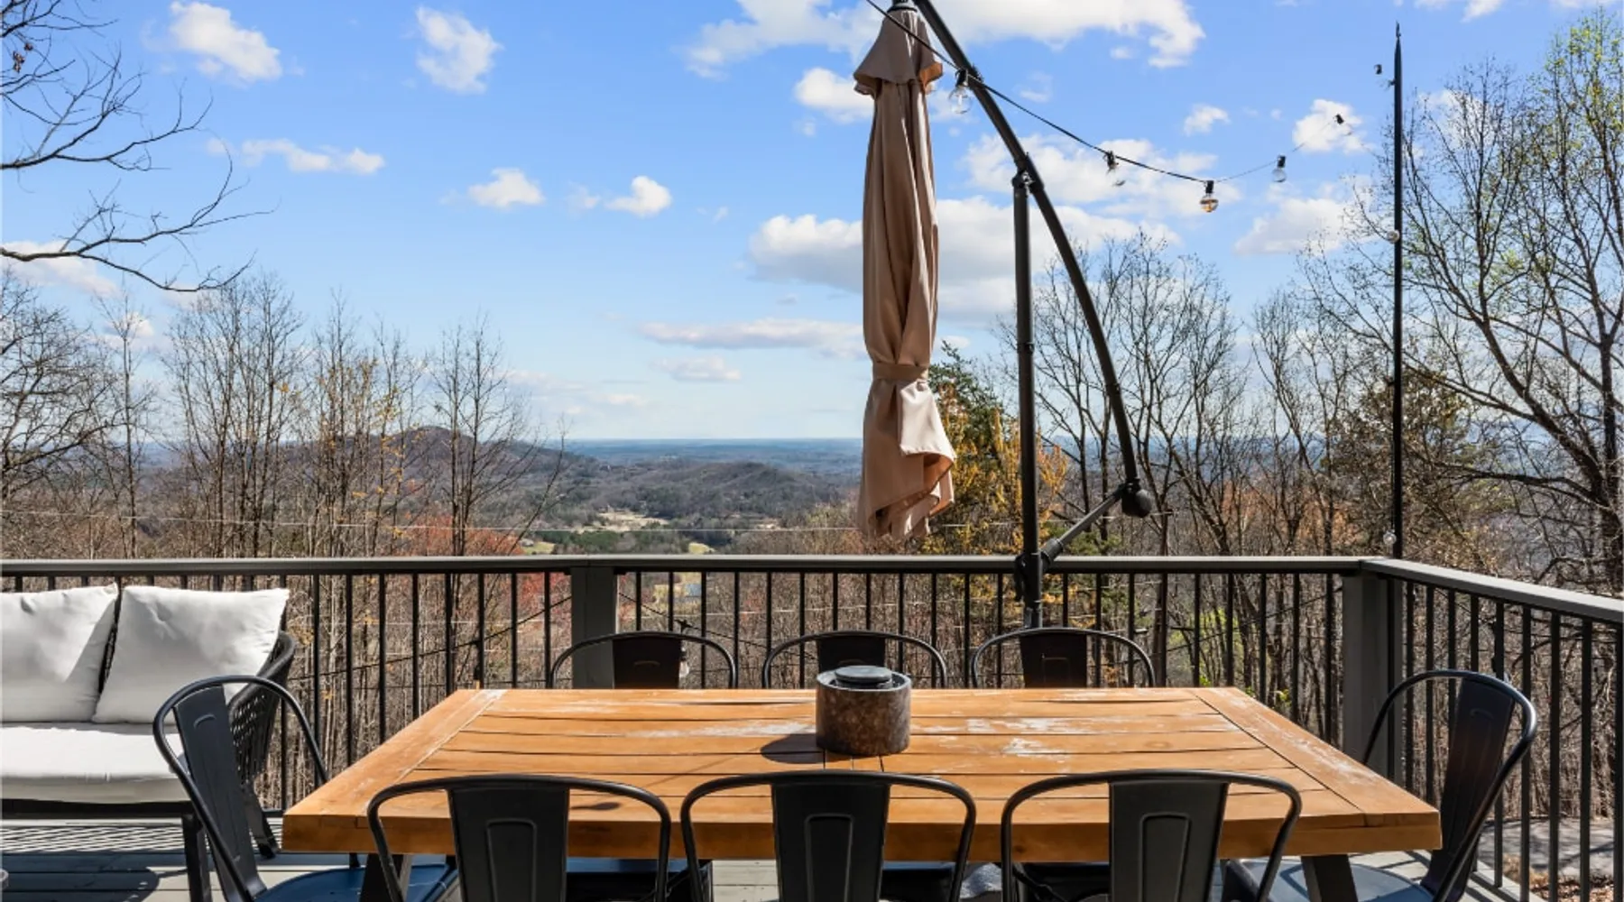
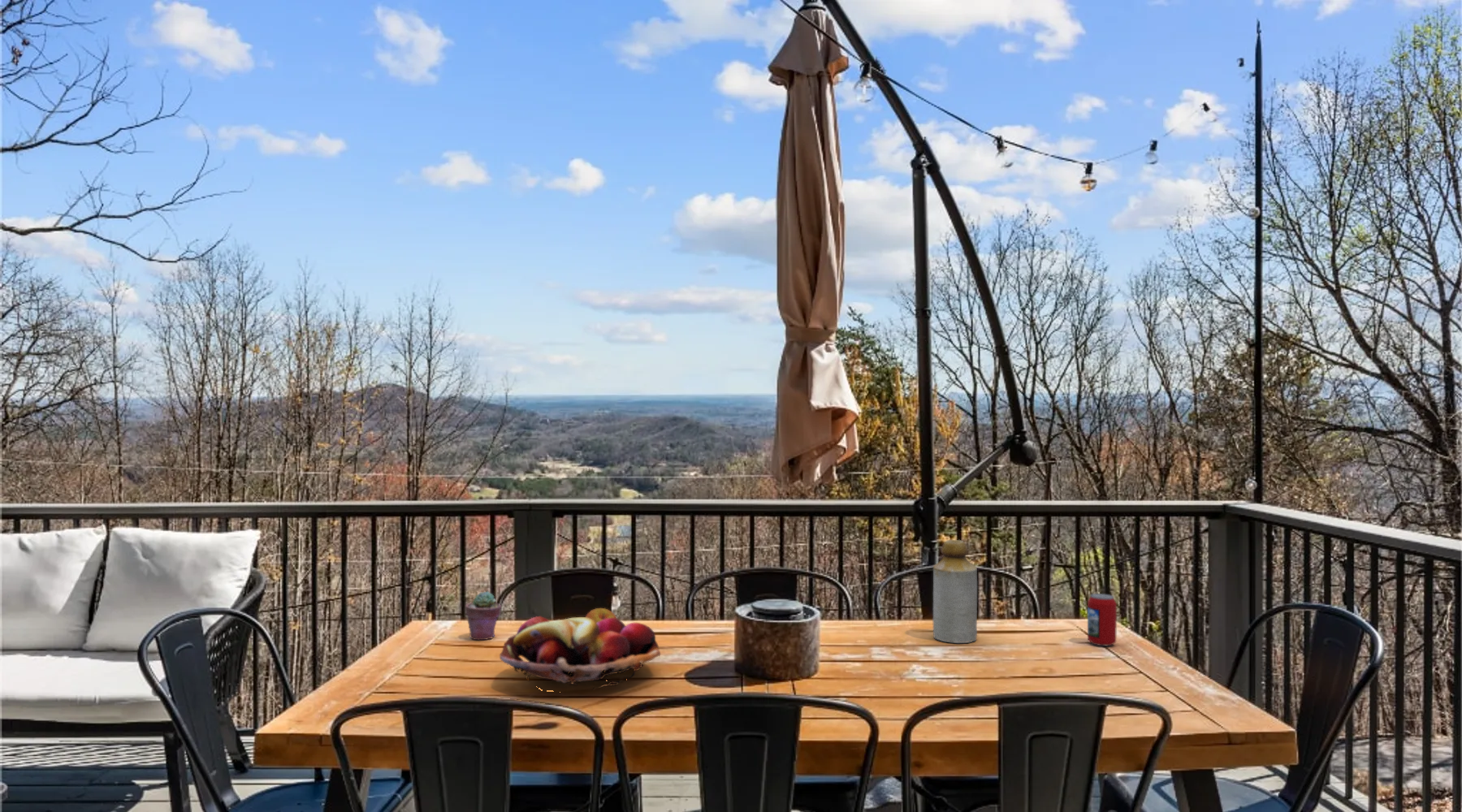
+ apple (599, 621)
+ beverage can (1101, 620)
+ fruit basket (581, 646)
+ potted succulent (482, 614)
+ bottle (954, 589)
